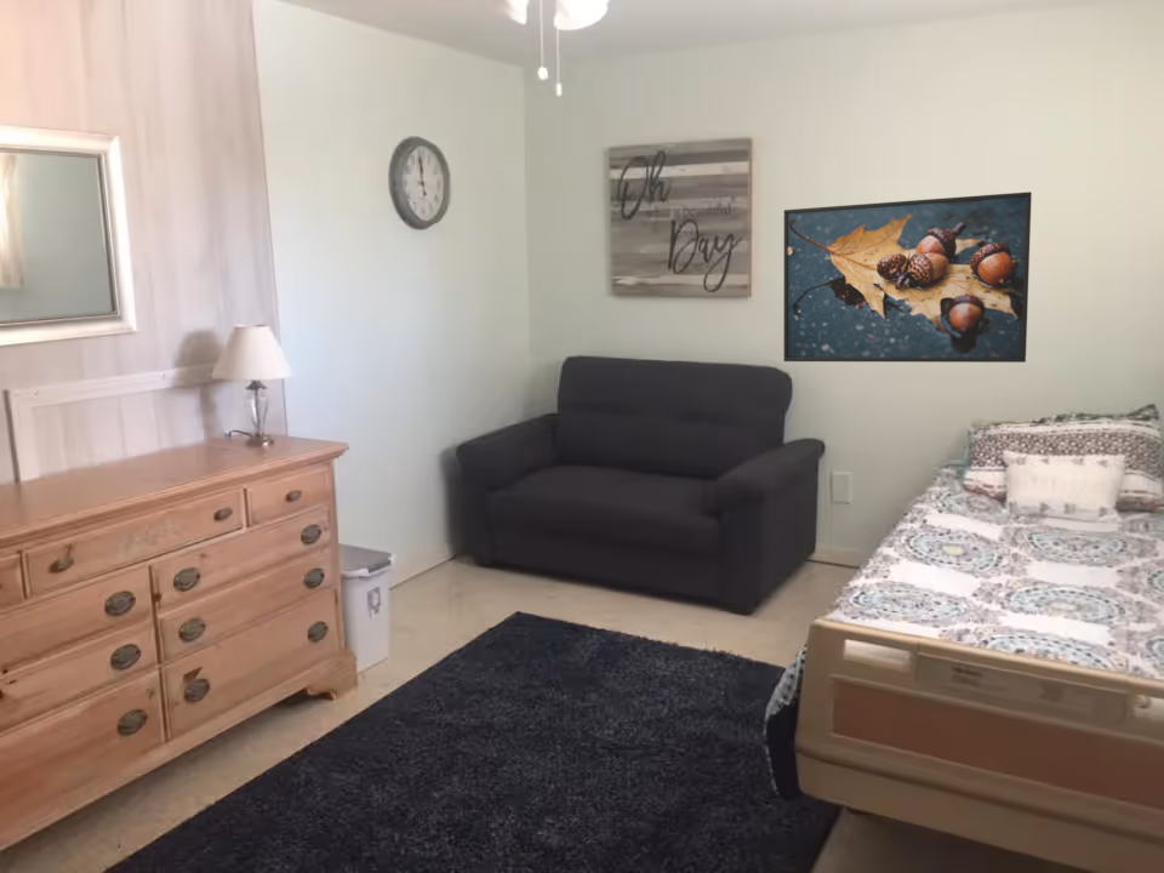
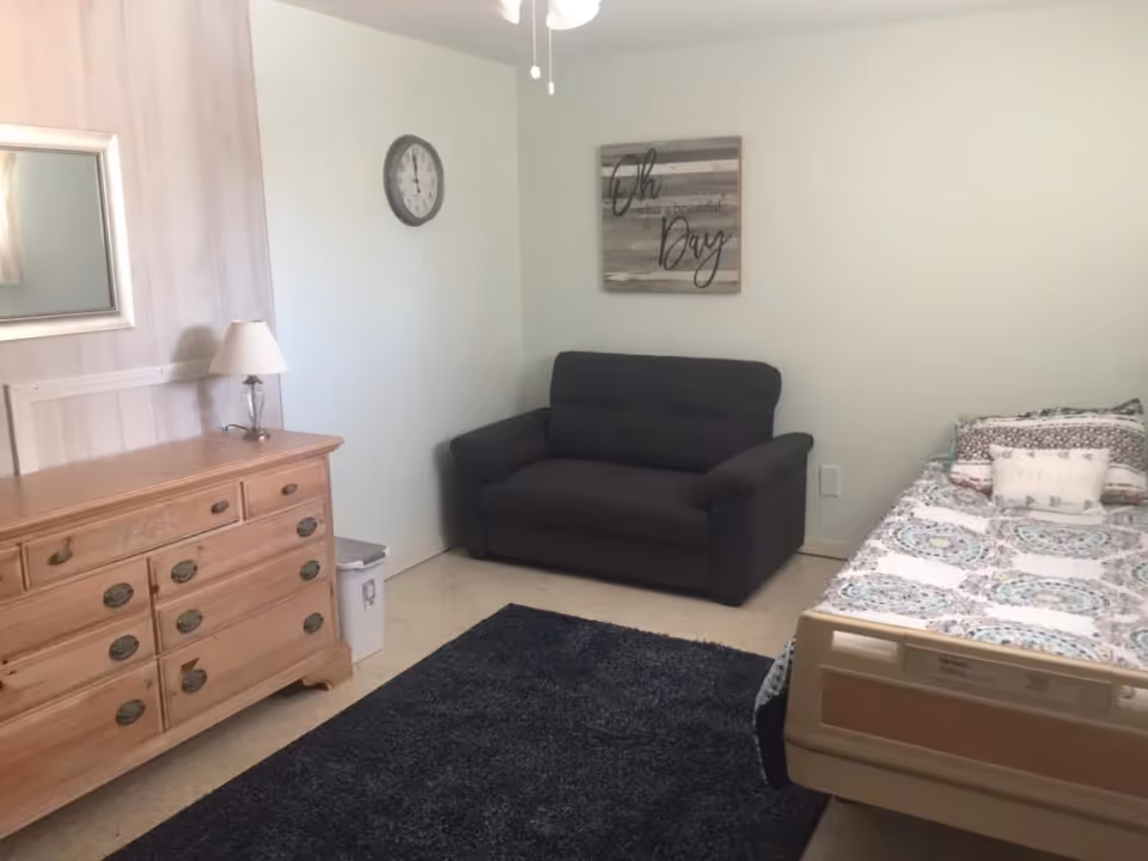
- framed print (898, 283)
